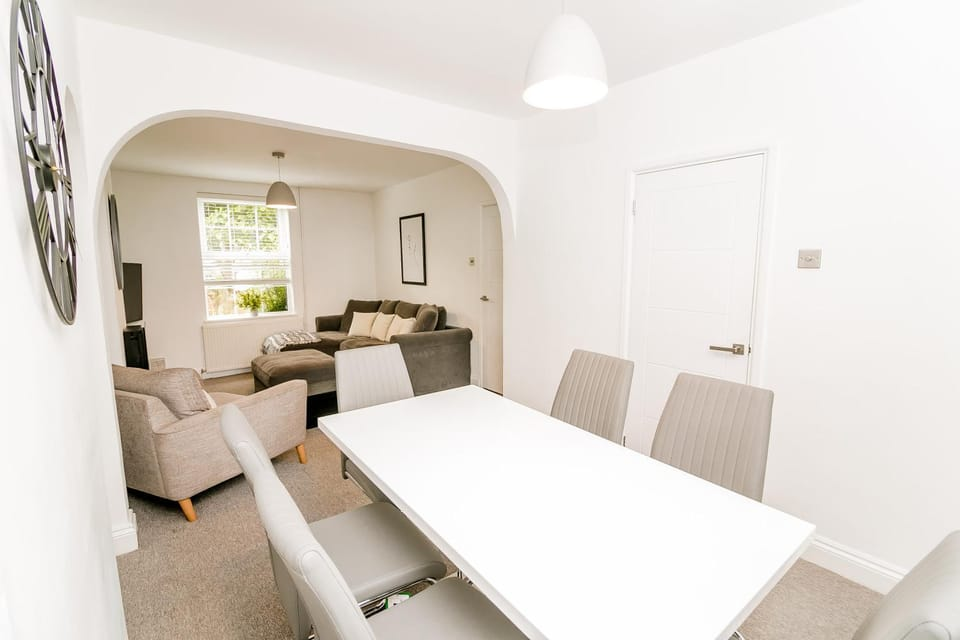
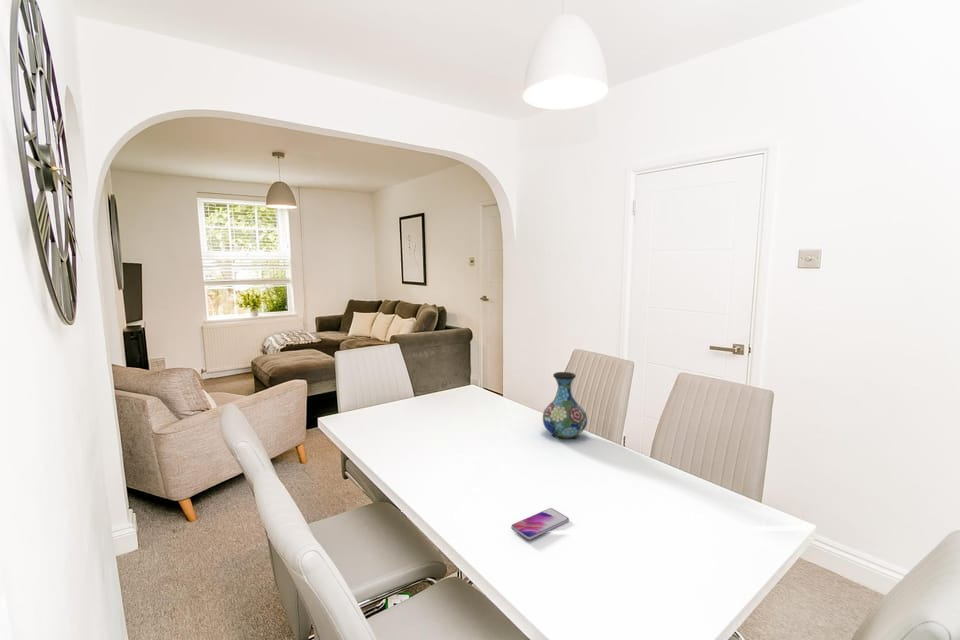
+ vase (564, 404)
+ smartphone (540, 522)
